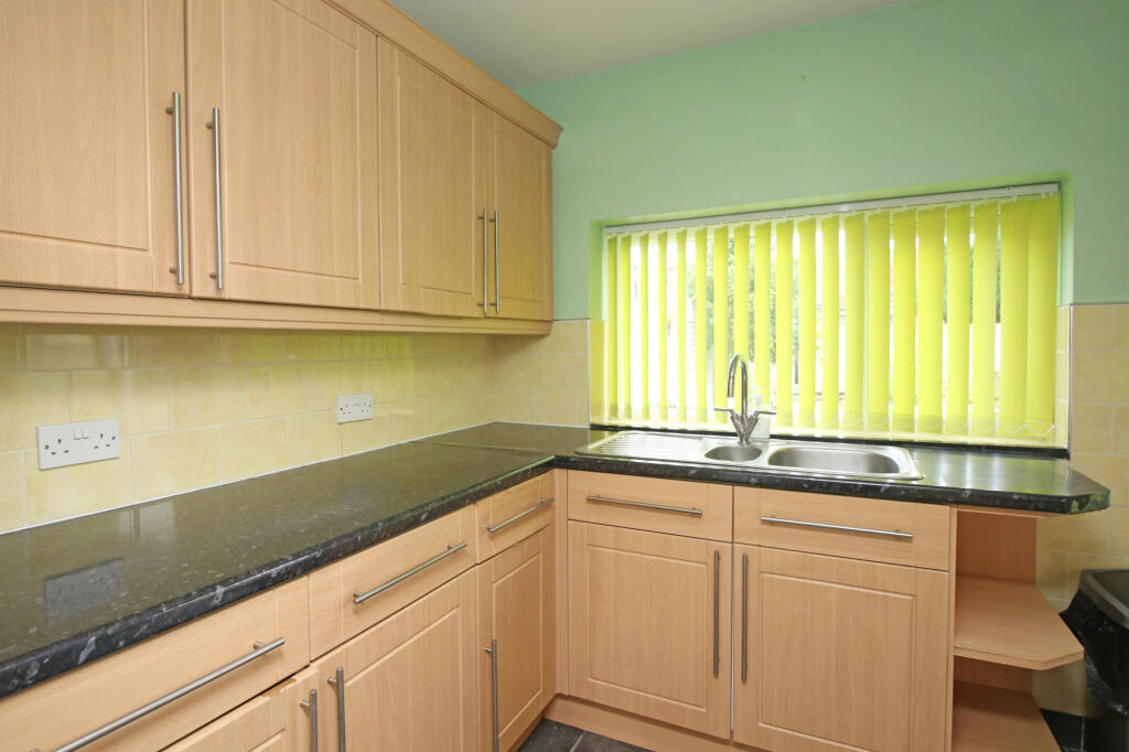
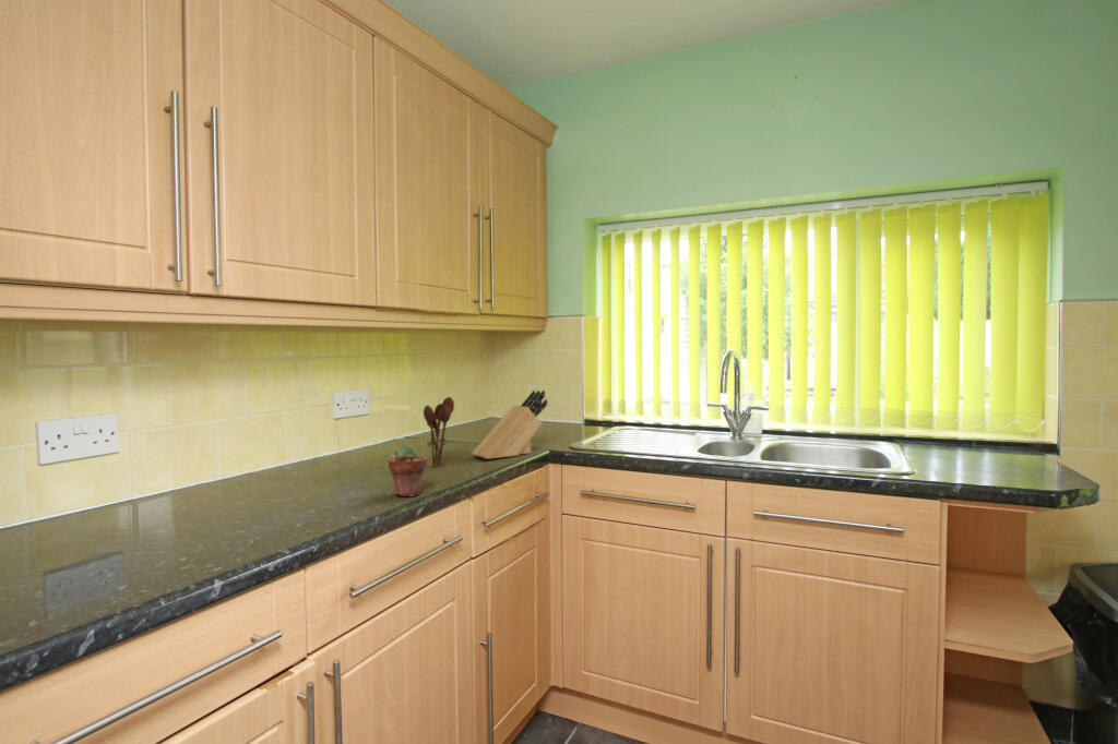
+ knife block (512, 422)
+ utensil holder (439, 431)
+ potted succulent (407, 468)
